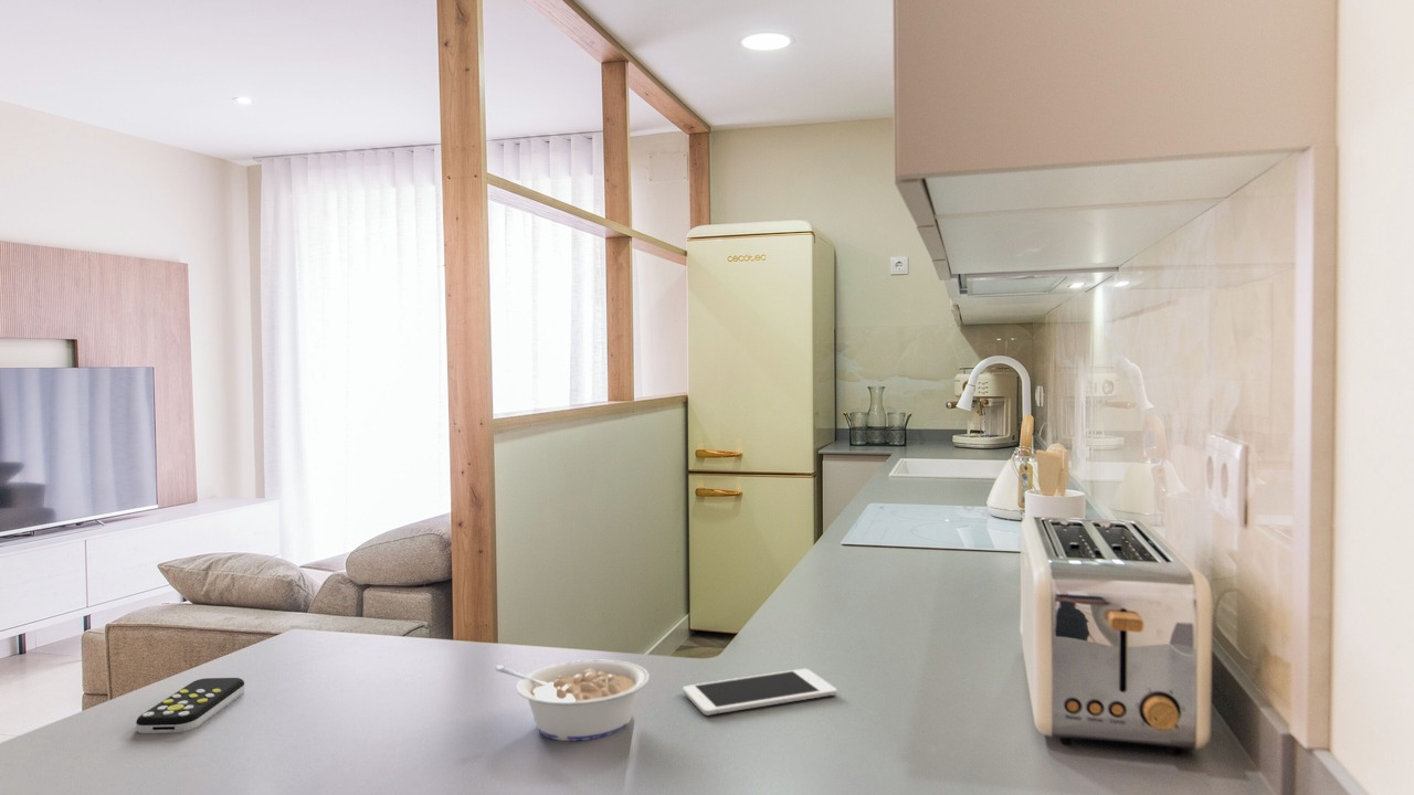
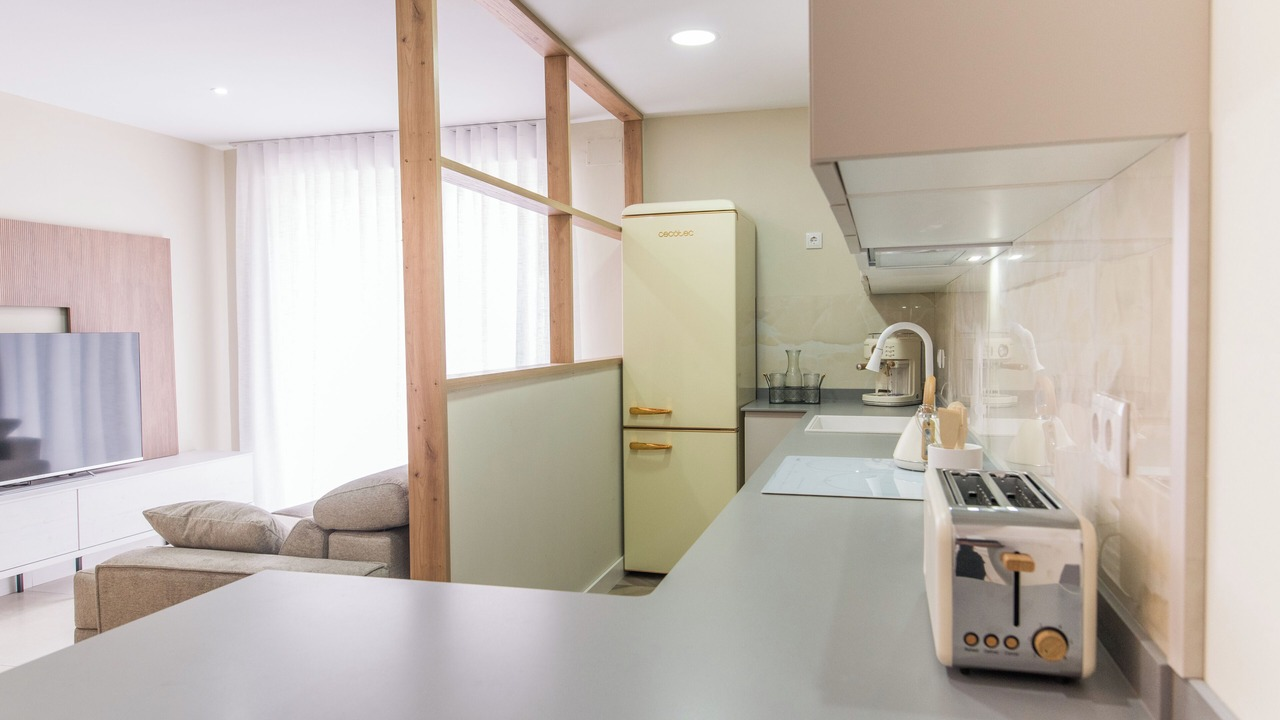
- remote control (193, 703)
- legume (579, 698)
- cell phone (759, 690)
